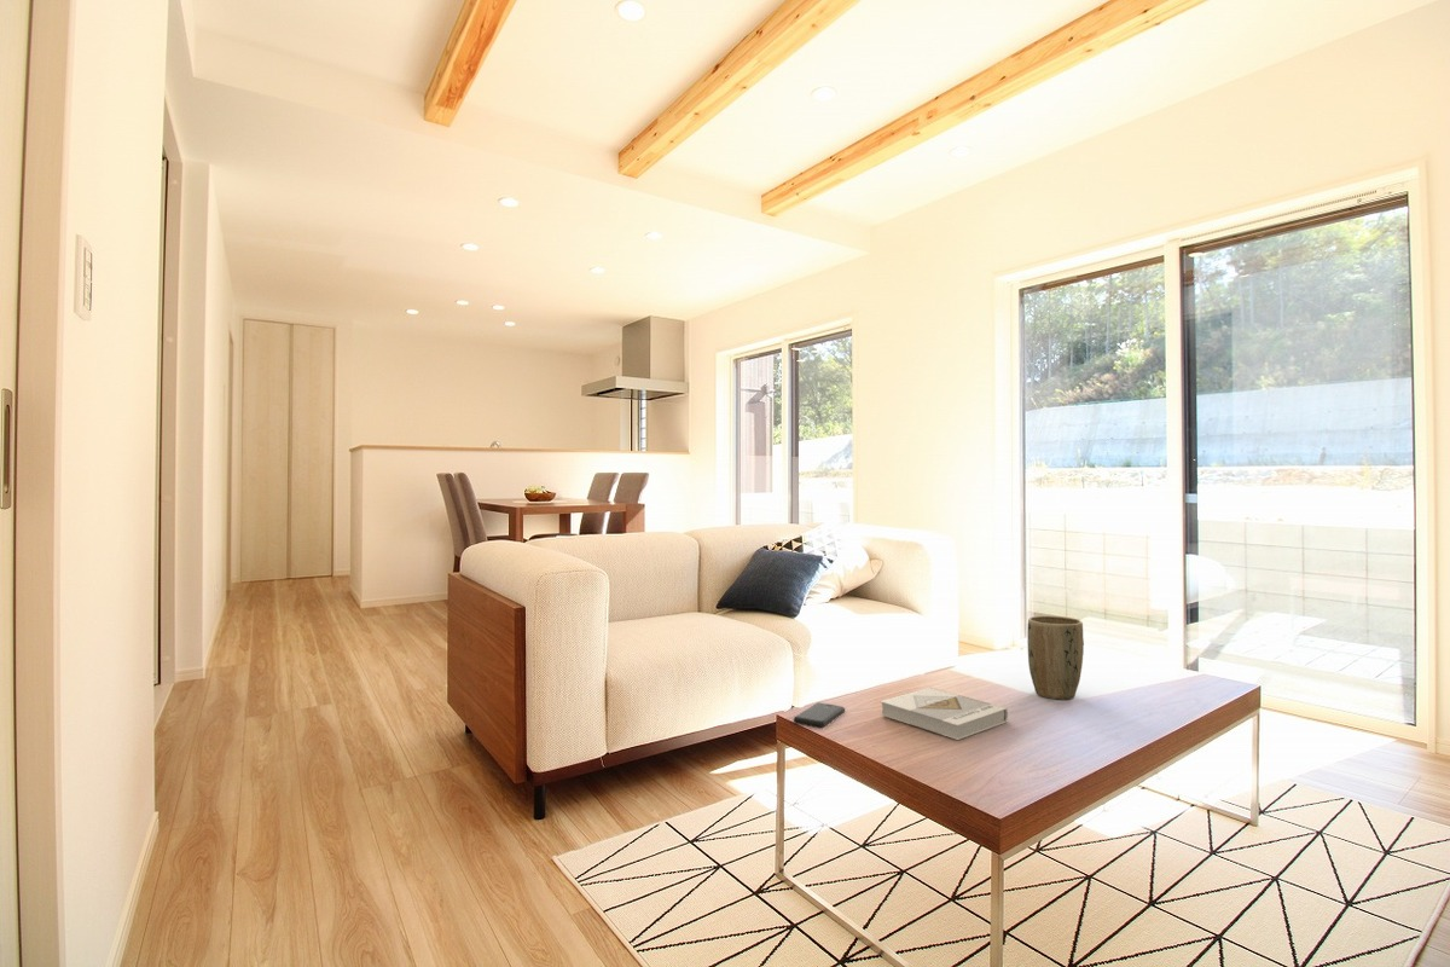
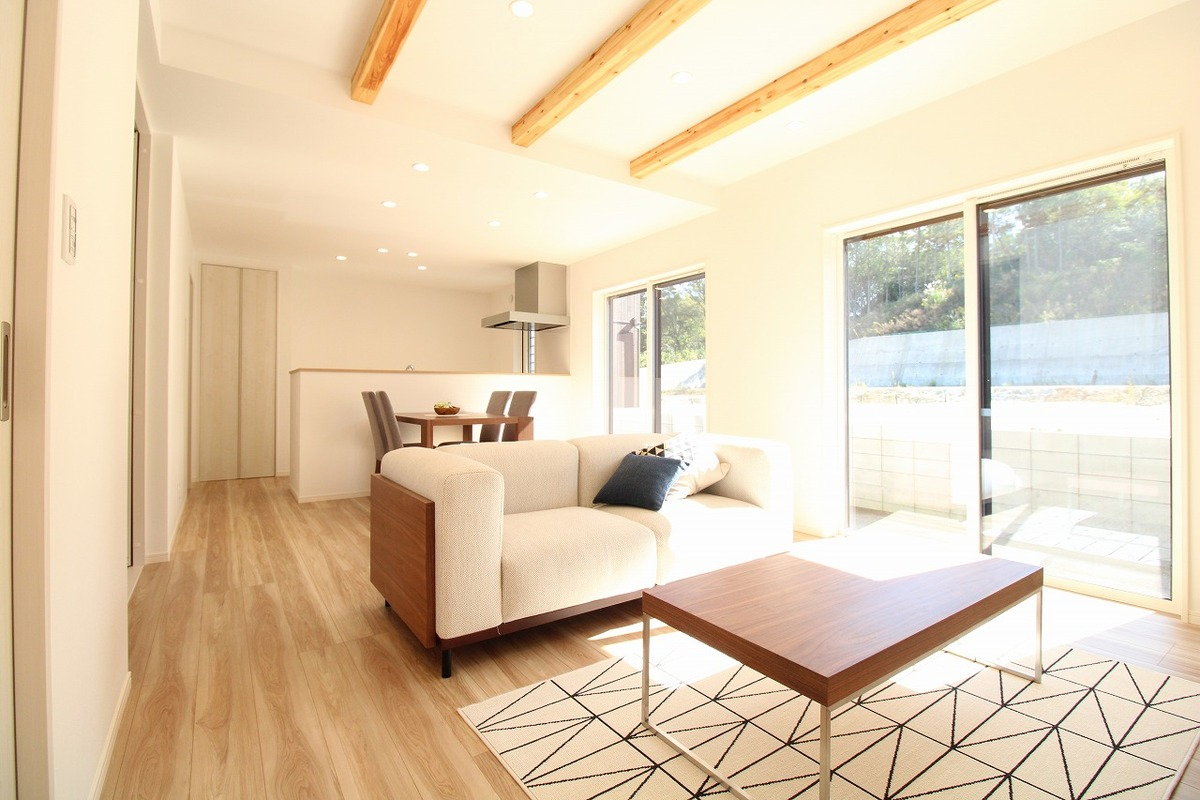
- book (942, 711)
- smartphone (819, 713)
- plant pot (1055, 656)
